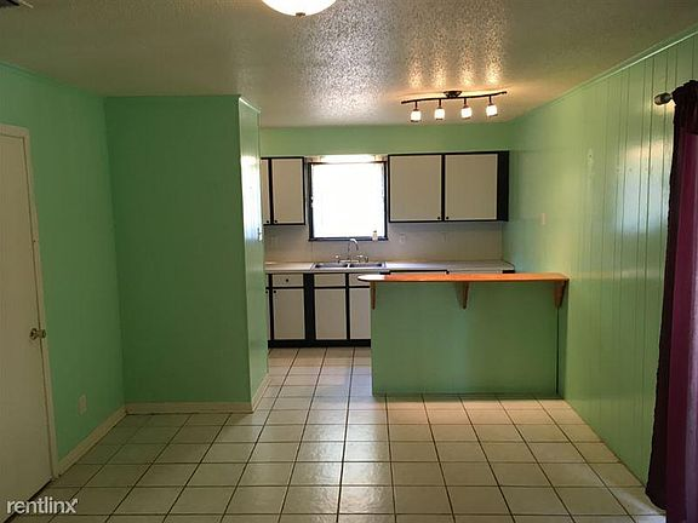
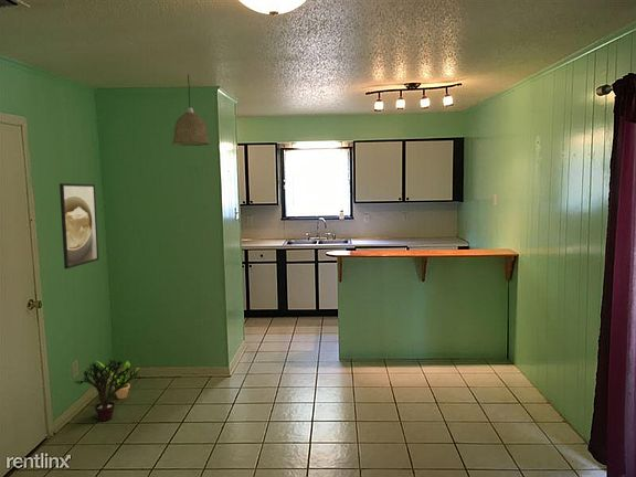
+ pendant lamp (189, 109)
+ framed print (80, 224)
+ potted plant (120, 377)
+ potted plant (105, 390)
